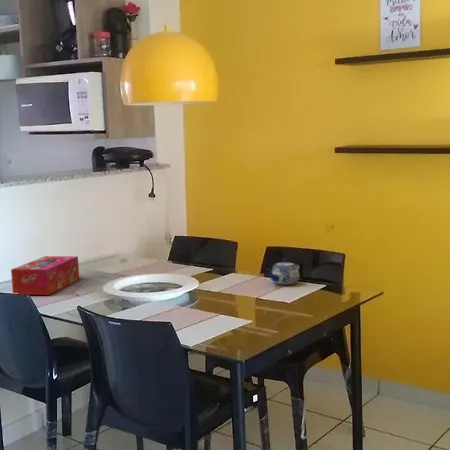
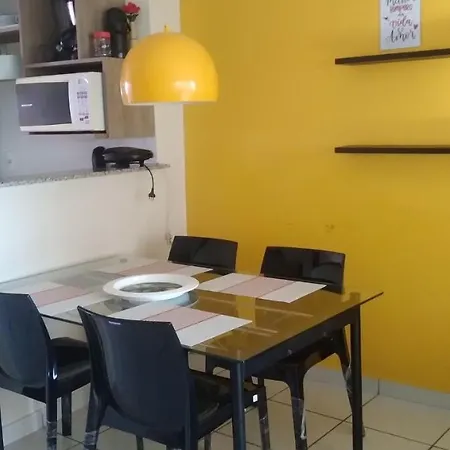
- tissue box (46, 274)
- teapot (283, 271)
